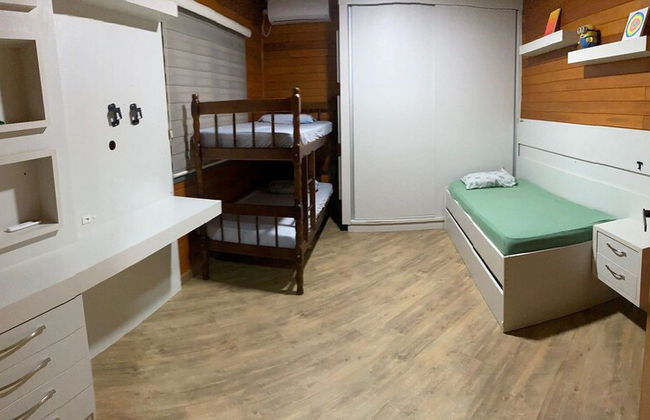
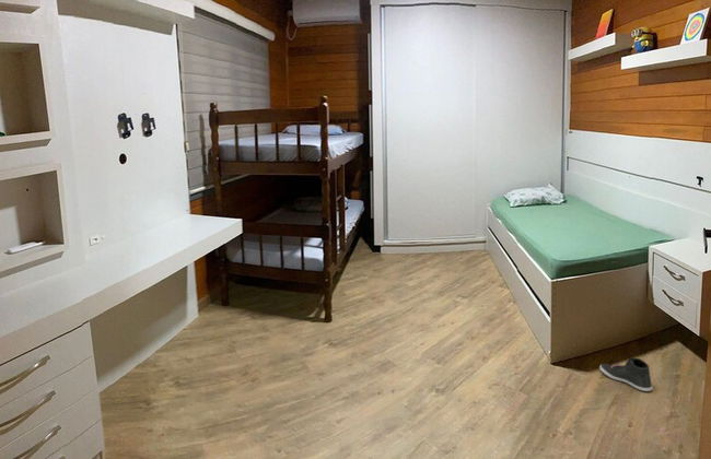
+ sneaker (626, 367)
